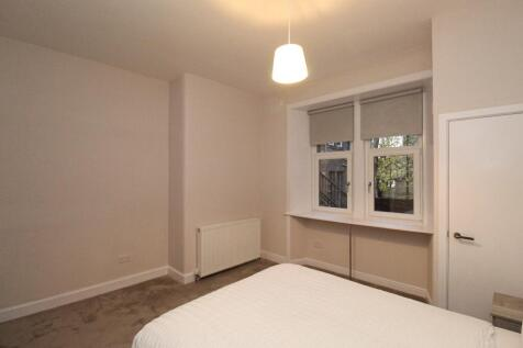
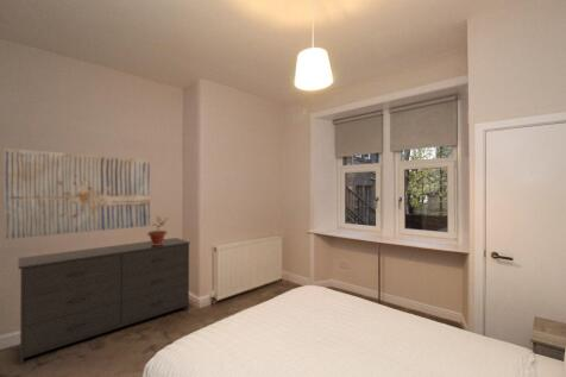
+ dresser (115, 287)
+ wall art (88, 193)
+ potted plant (157, 230)
